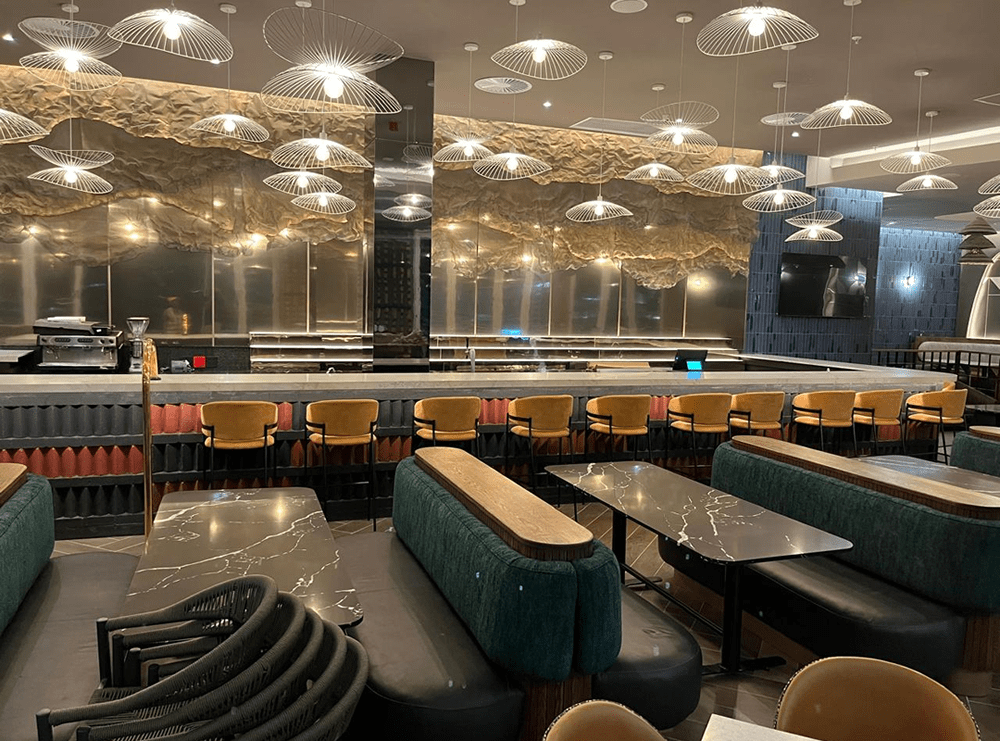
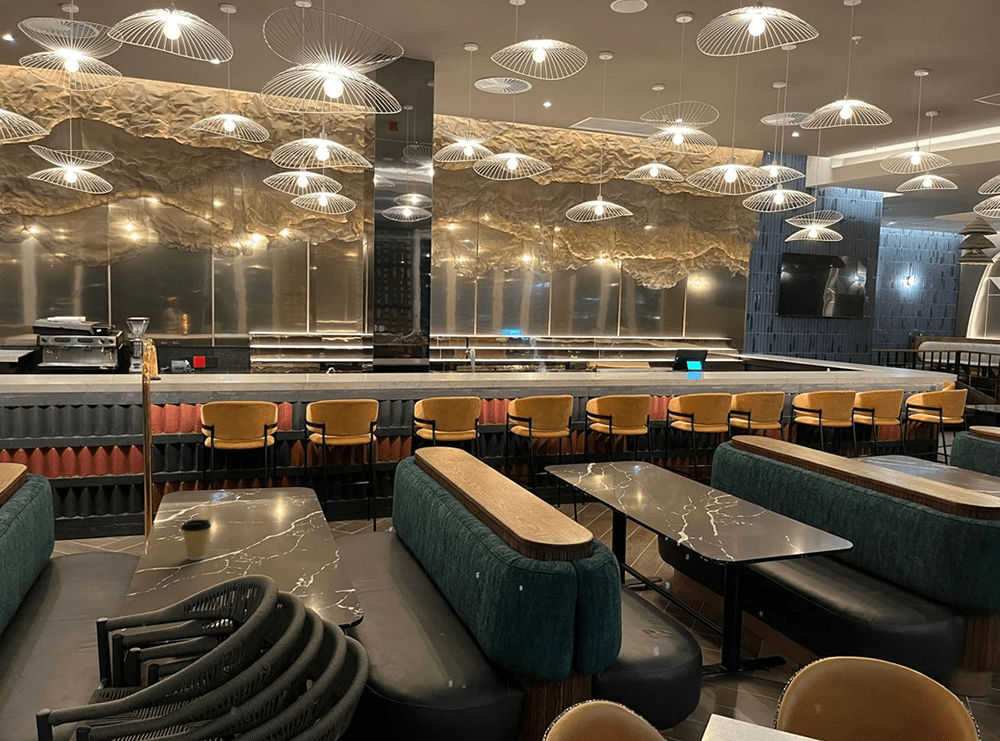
+ coffee cup (196, 539)
